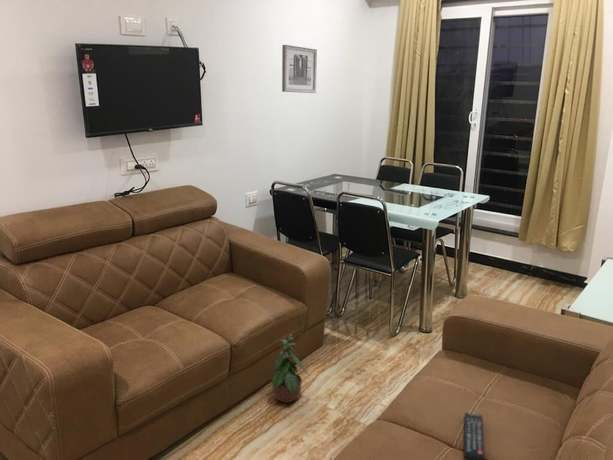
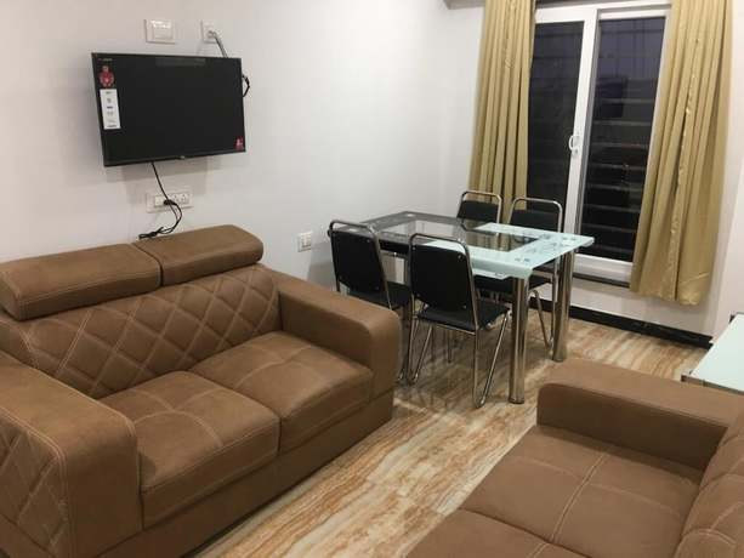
- remote control (473, 435)
- wall art (300, 70)
- potted plant (289, 366)
